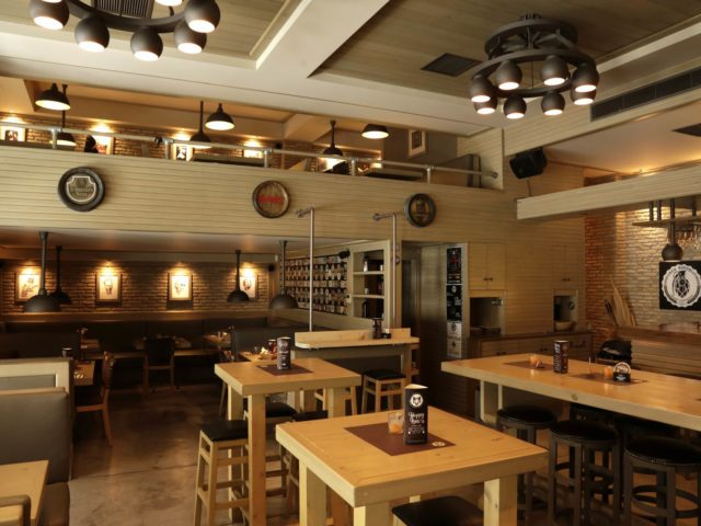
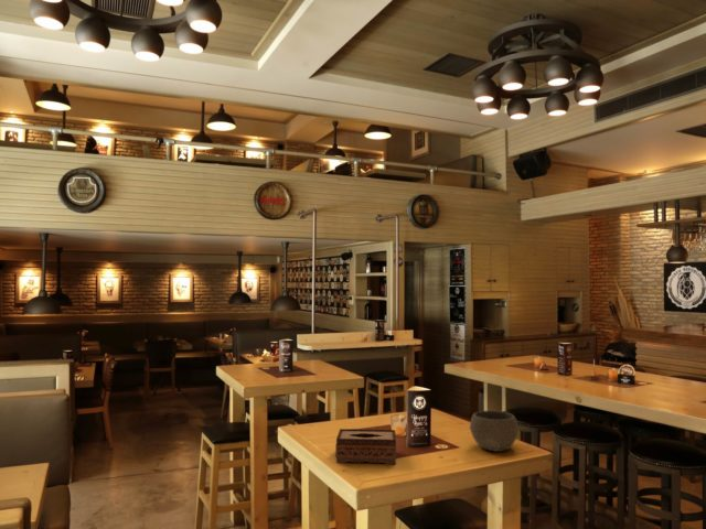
+ bowl (493, 431)
+ tissue box (366, 445)
